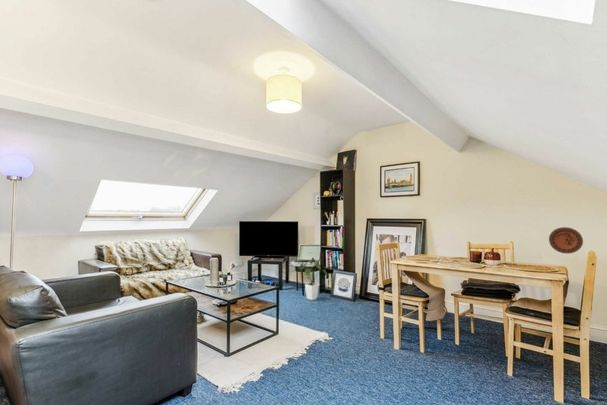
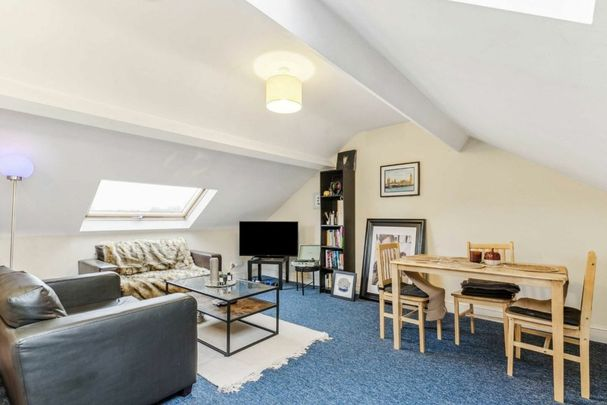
- house plant (313, 280)
- decorative plate (565, 240)
